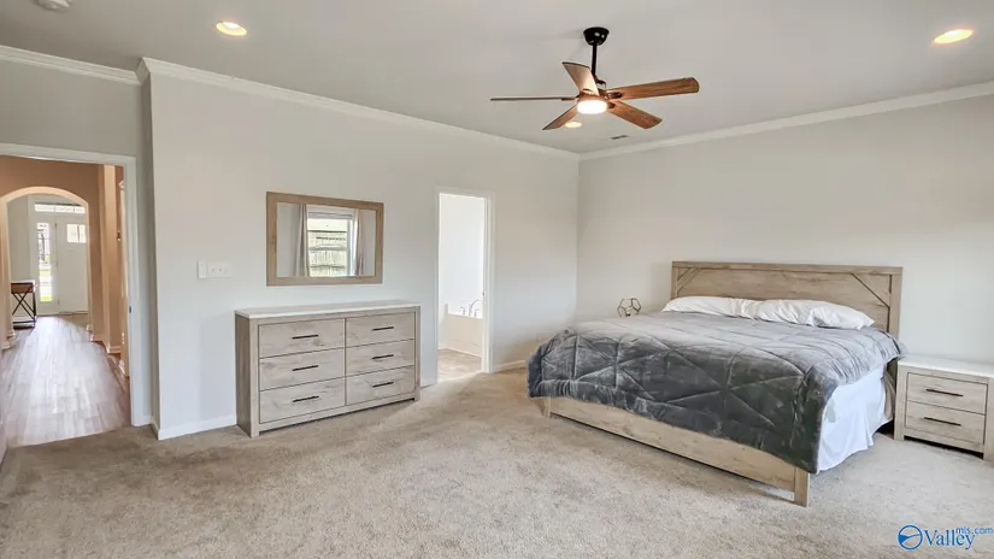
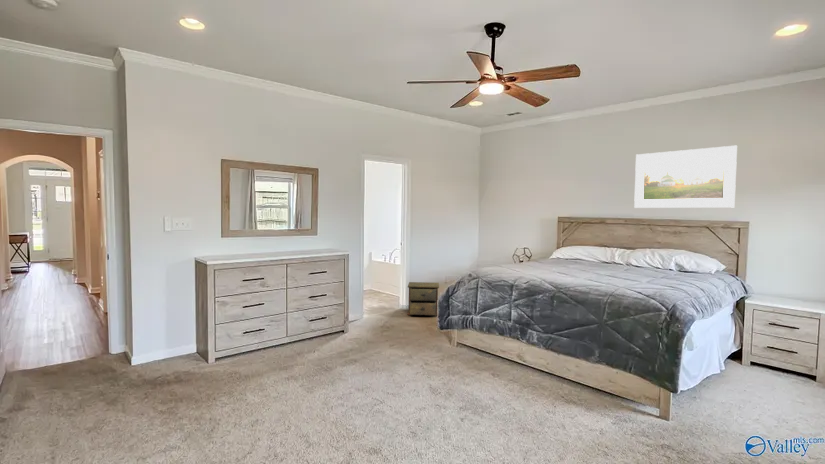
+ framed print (681, 179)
+ nightstand (423, 298)
